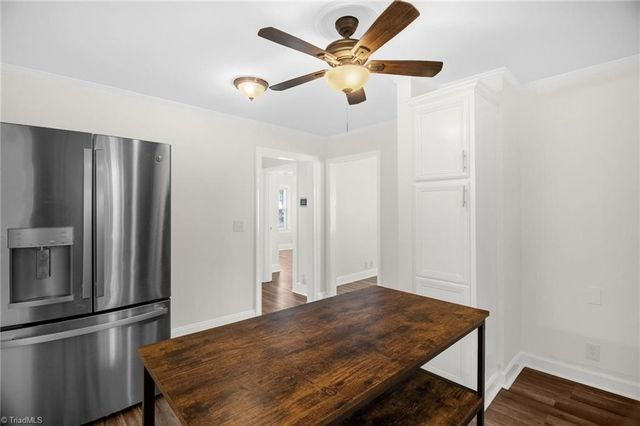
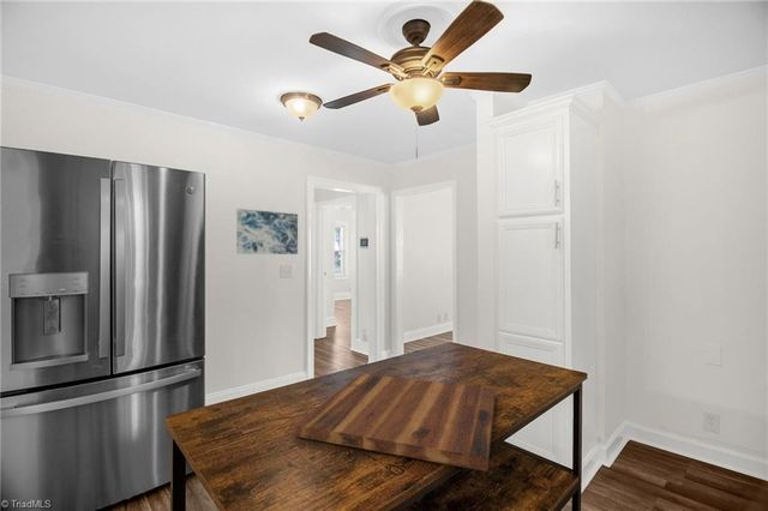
+ cutting board (407, 409)
+ wall art (269, 233)
